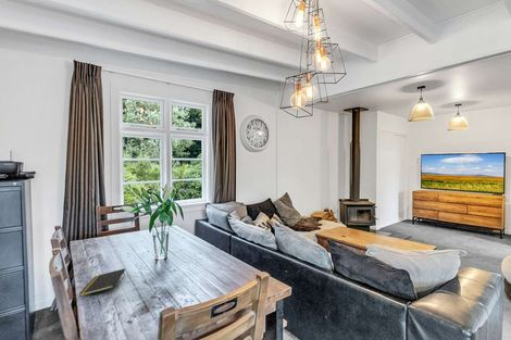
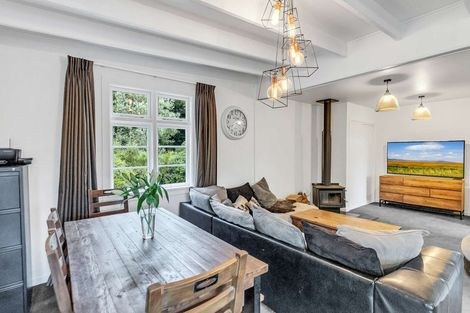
- notepad (103, 281)
